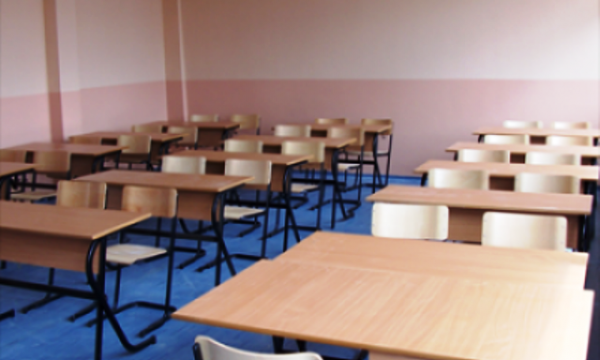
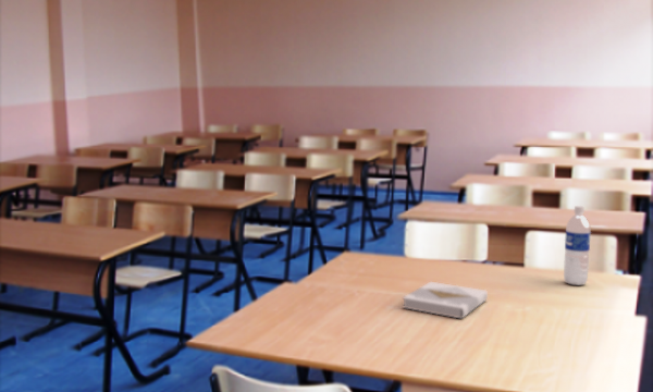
+ book (445, 298)
+ water bottle (577, 245)
